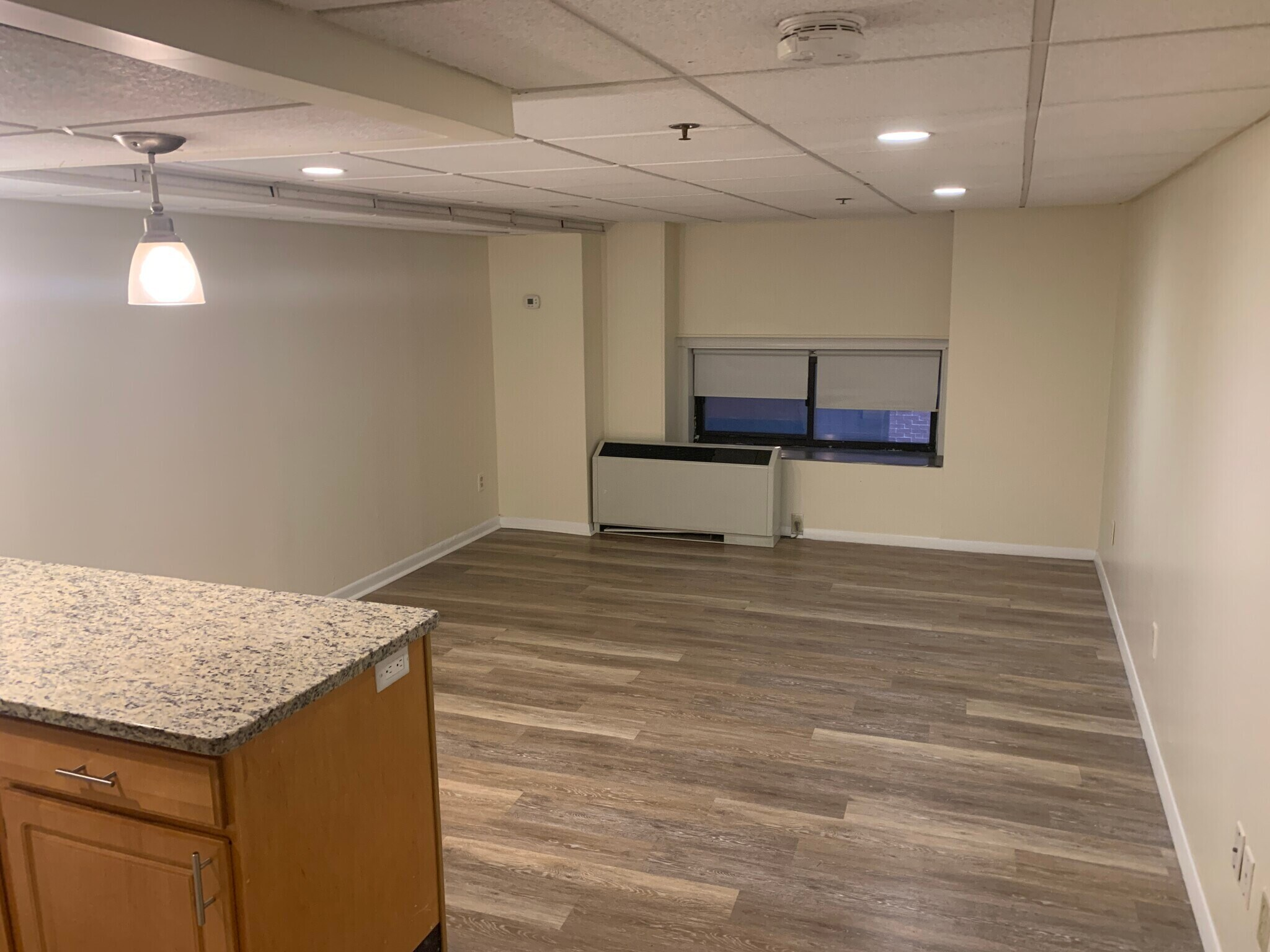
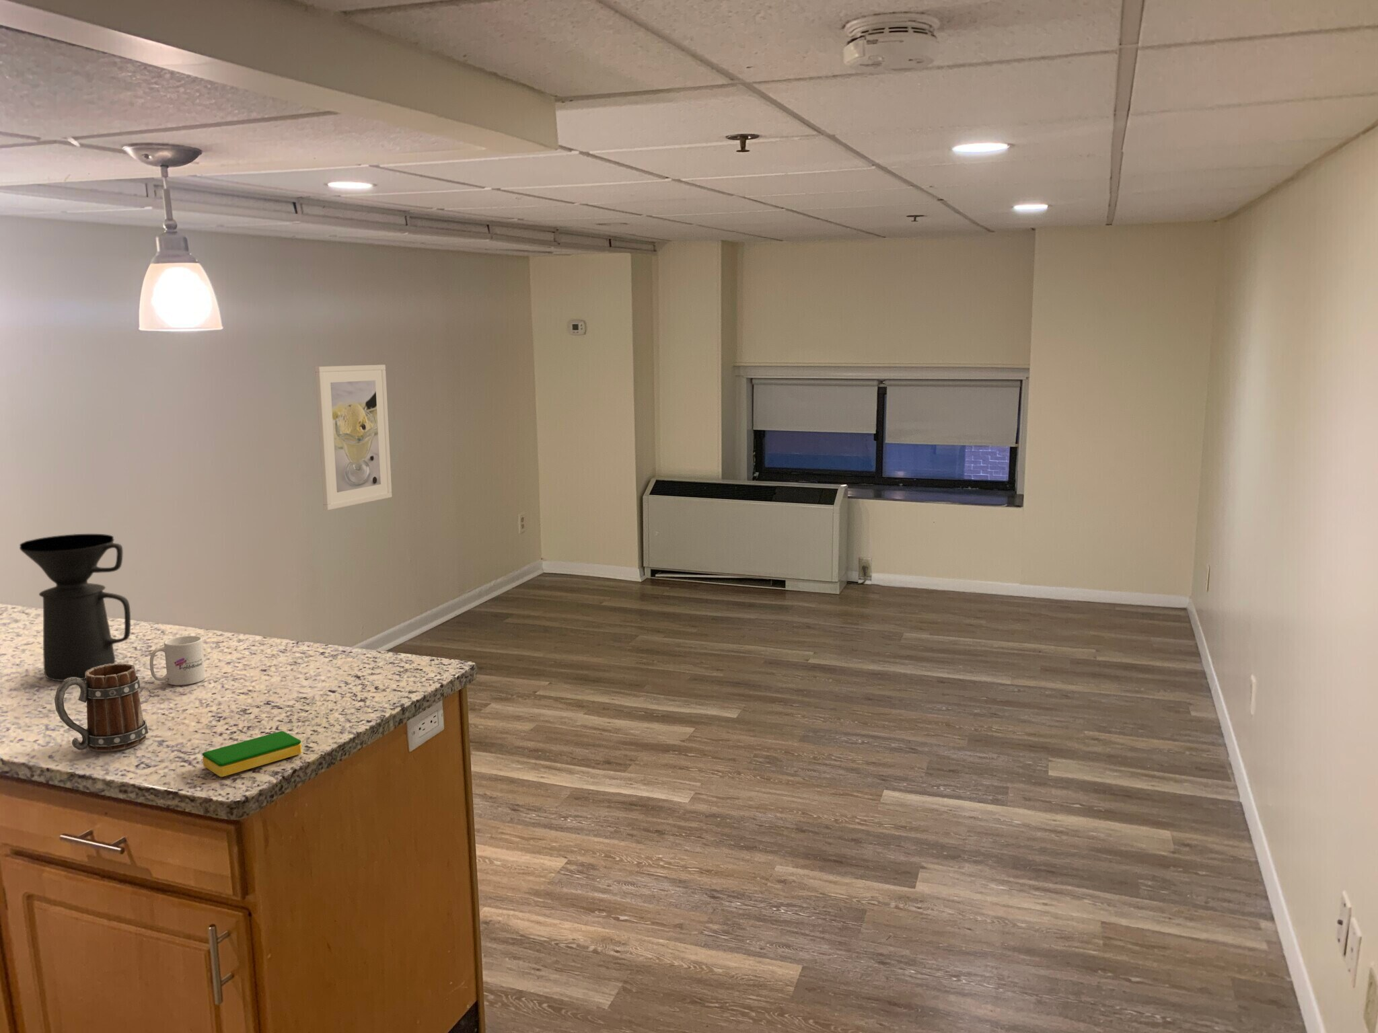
+ coffee maker (74, 608)
+ dish sponge (253, 753)
+ mug (176, 661)
+ mug (102, 709)
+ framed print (355, 435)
